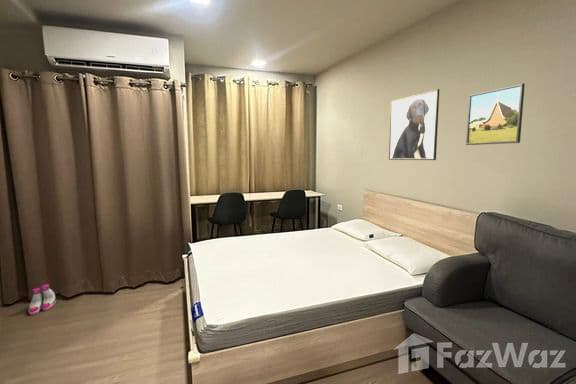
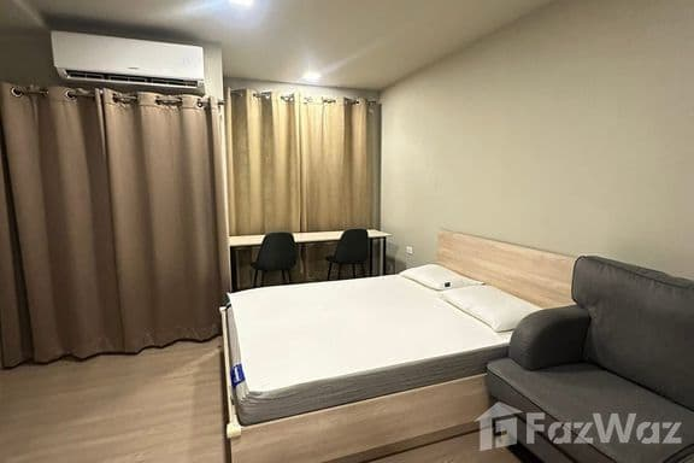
- boots (41, 297)
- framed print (411, 128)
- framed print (492, 117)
